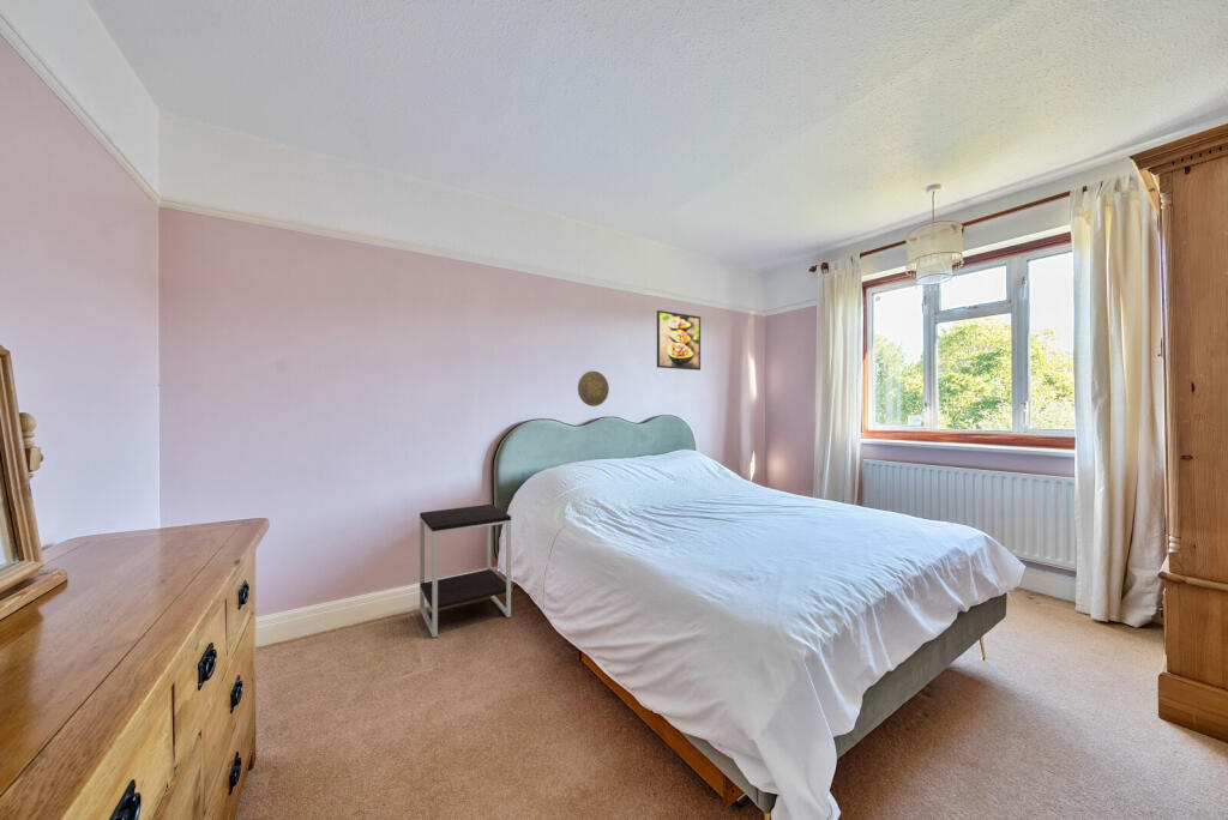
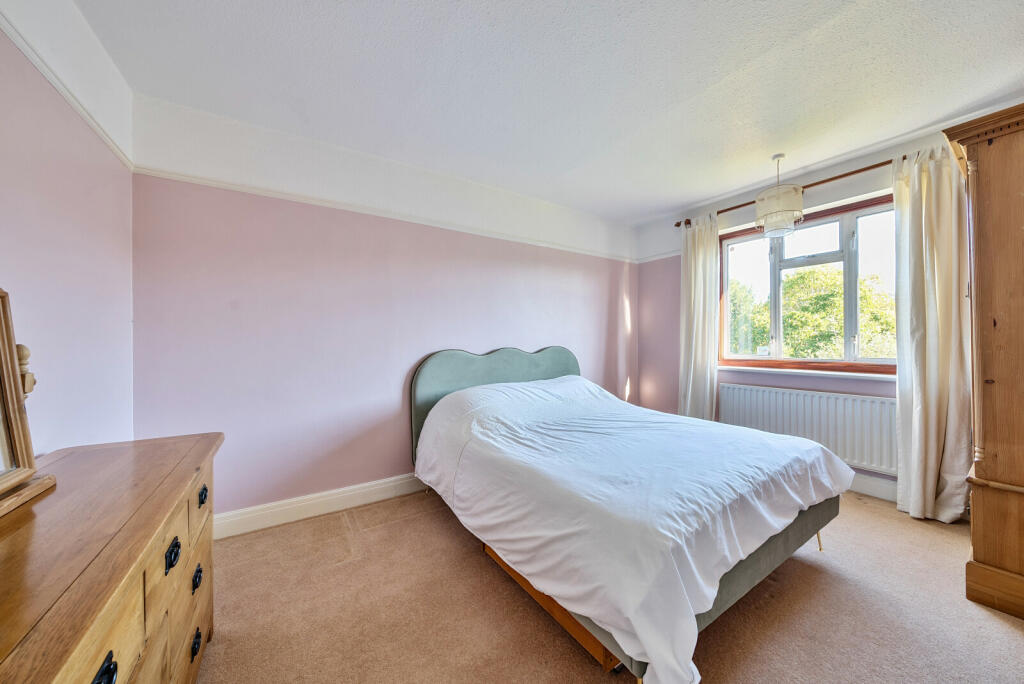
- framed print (679, 340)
- side table (468, 573)
- decorative plate (594, 388)
